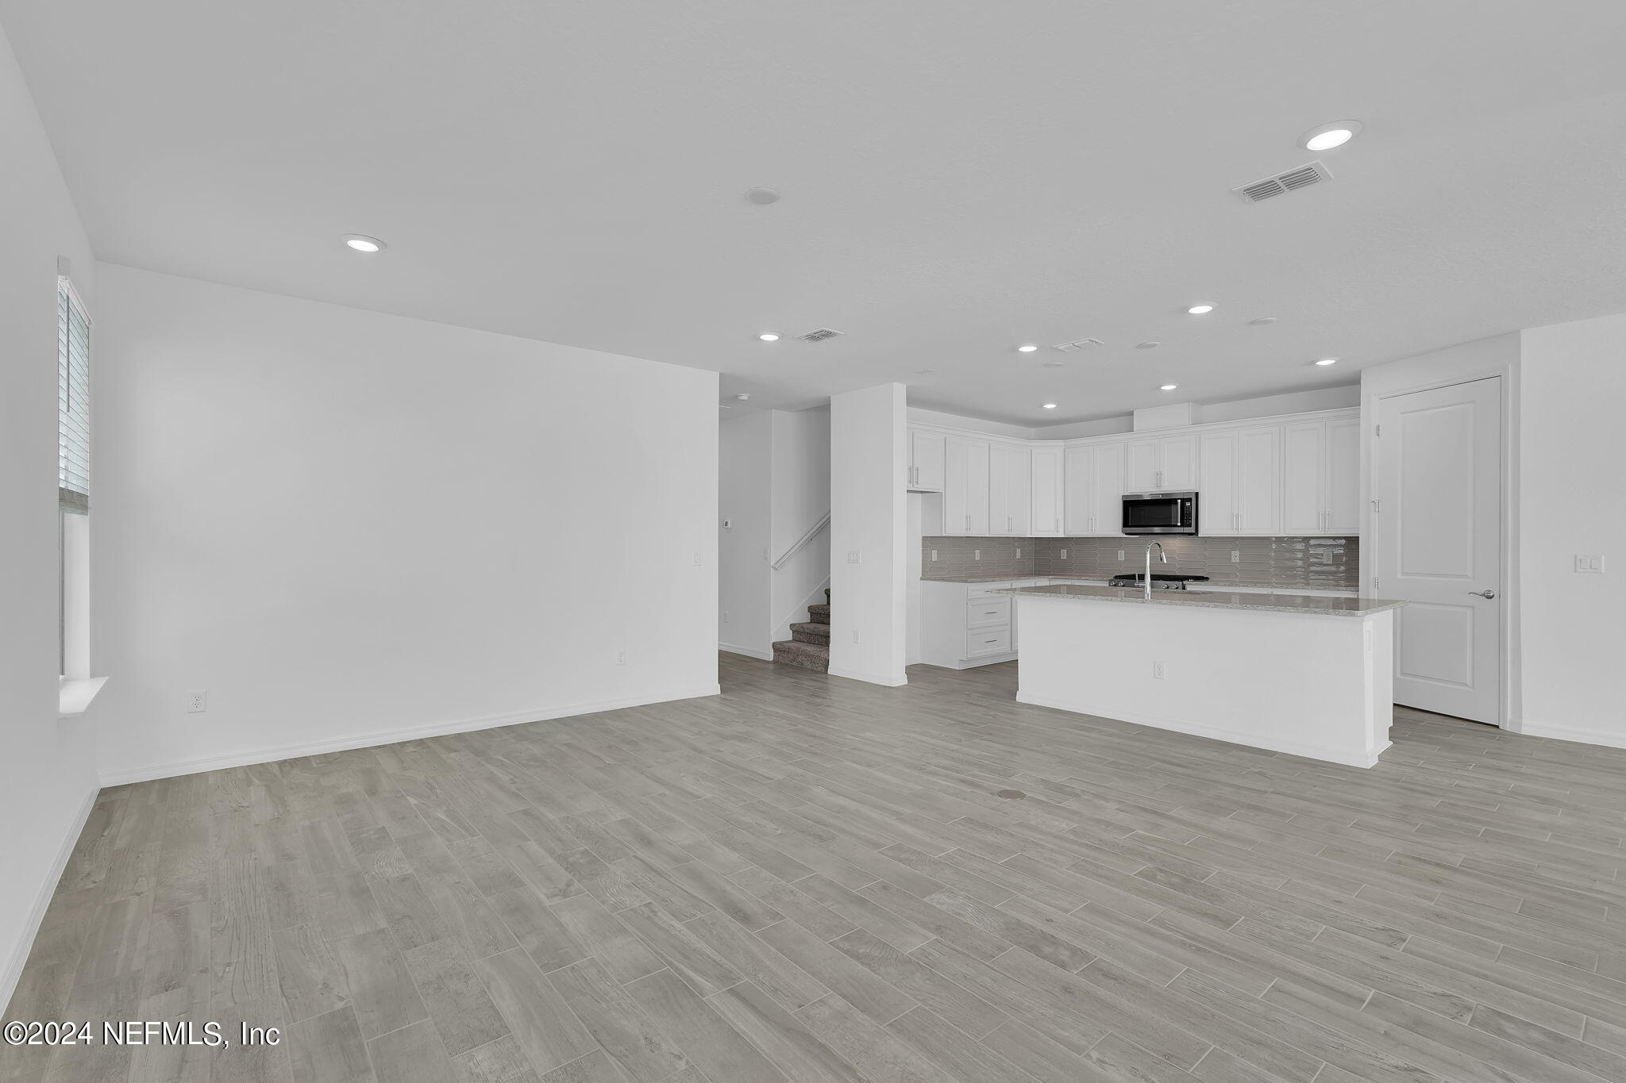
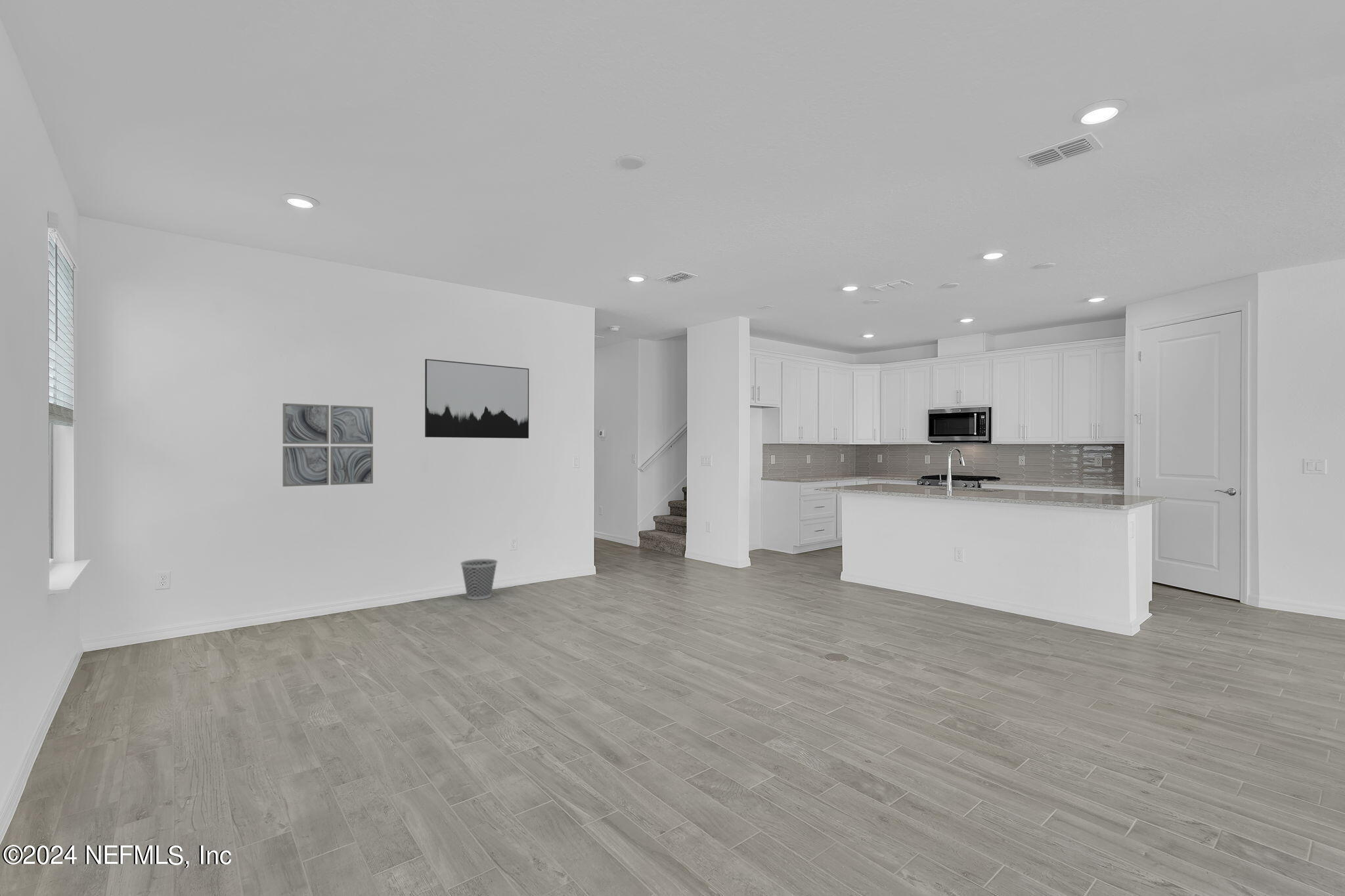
+ wall art (479, 400)
+ wastebasket (479, 579)
+ wall art (330, 446)
